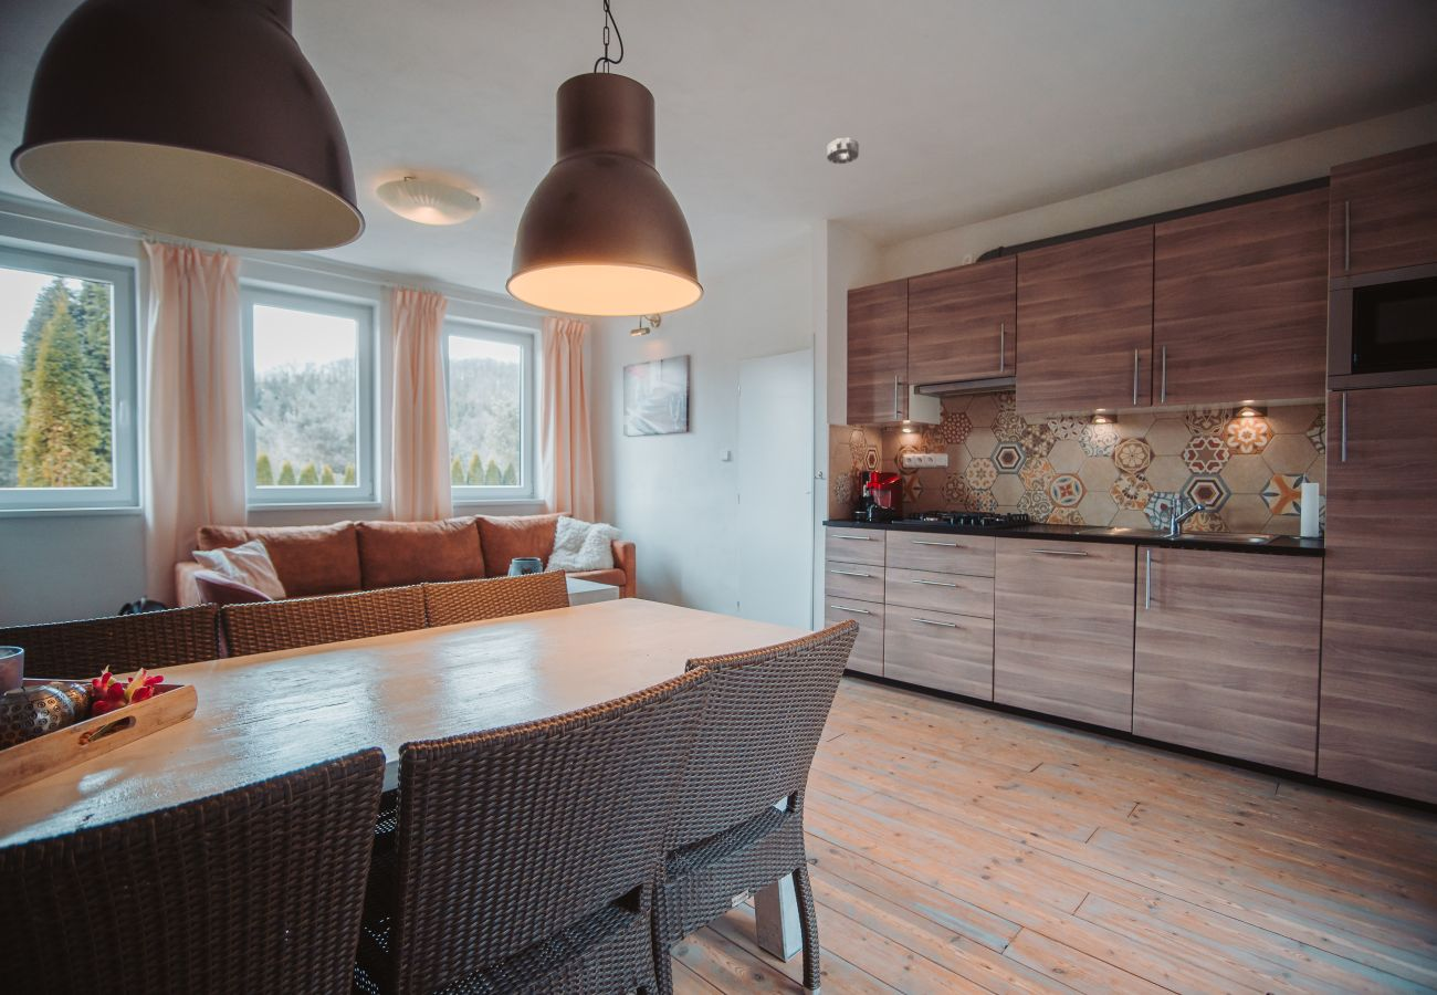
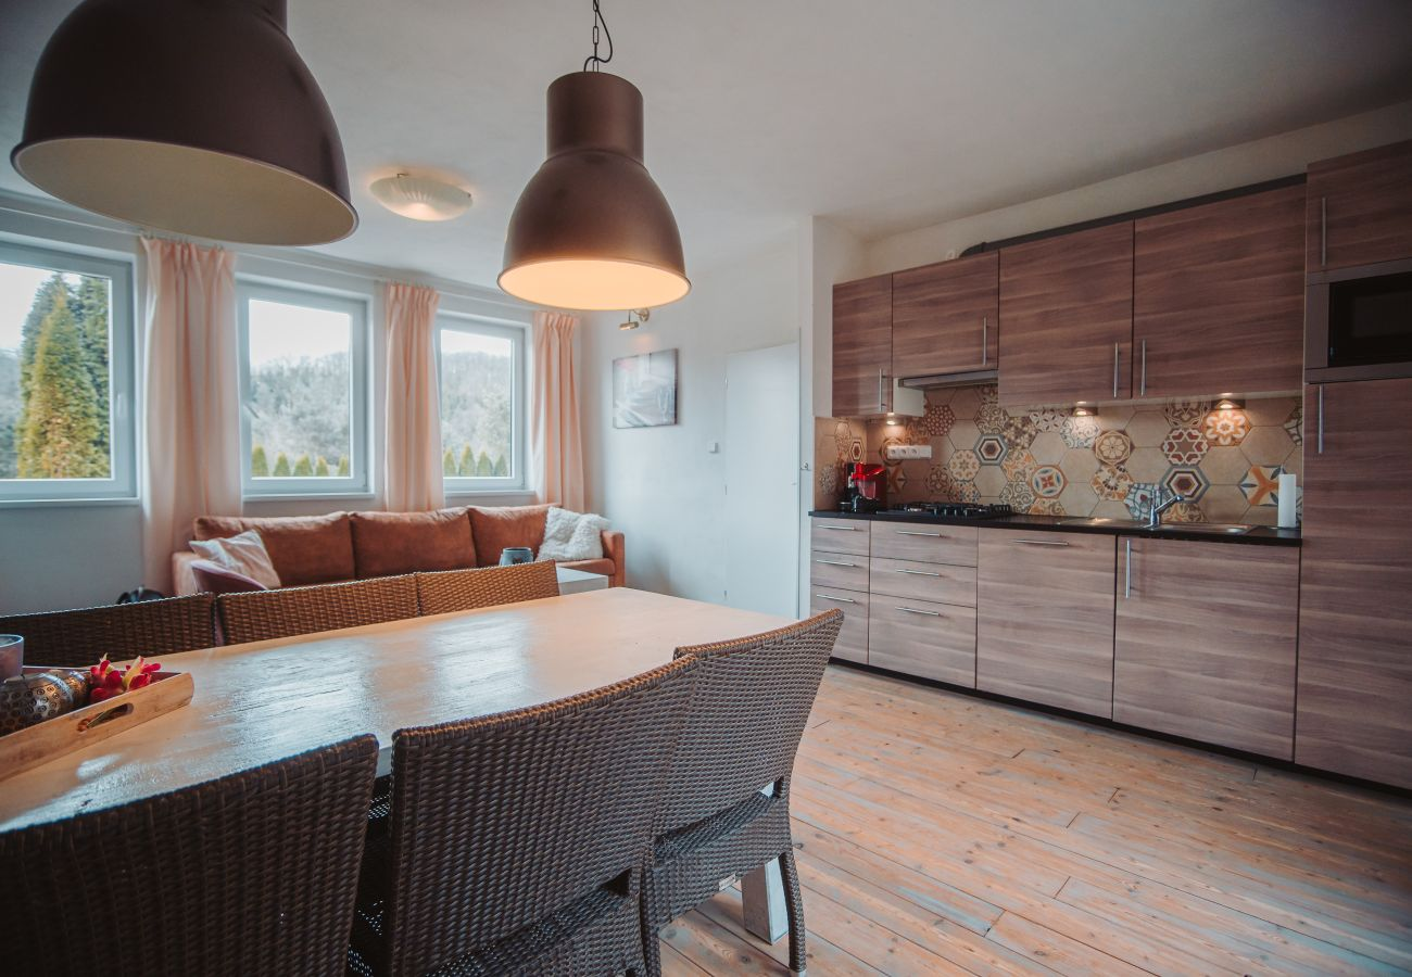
- smoke detector (842, 150)
